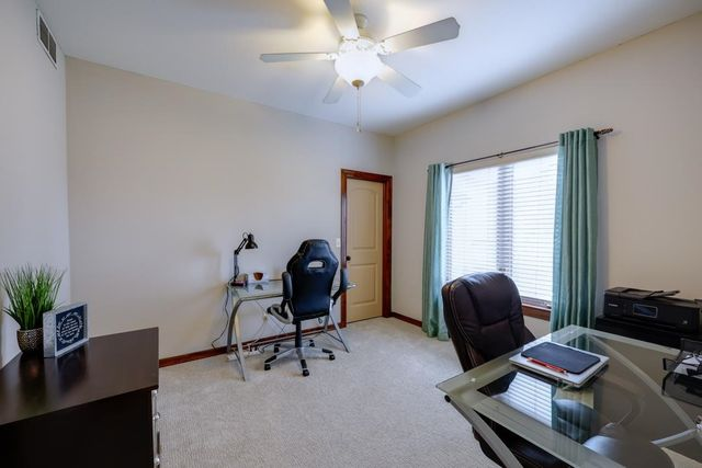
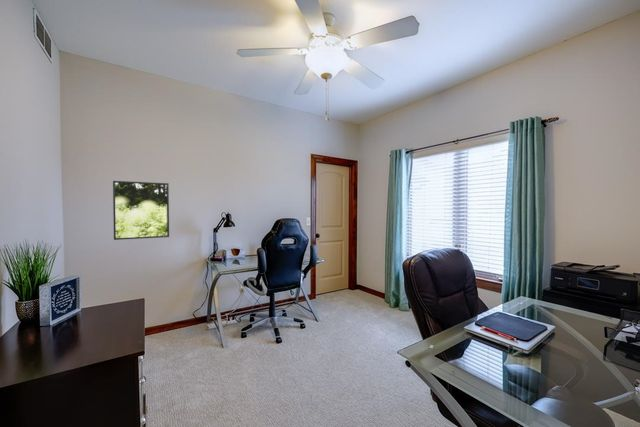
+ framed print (142, 210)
